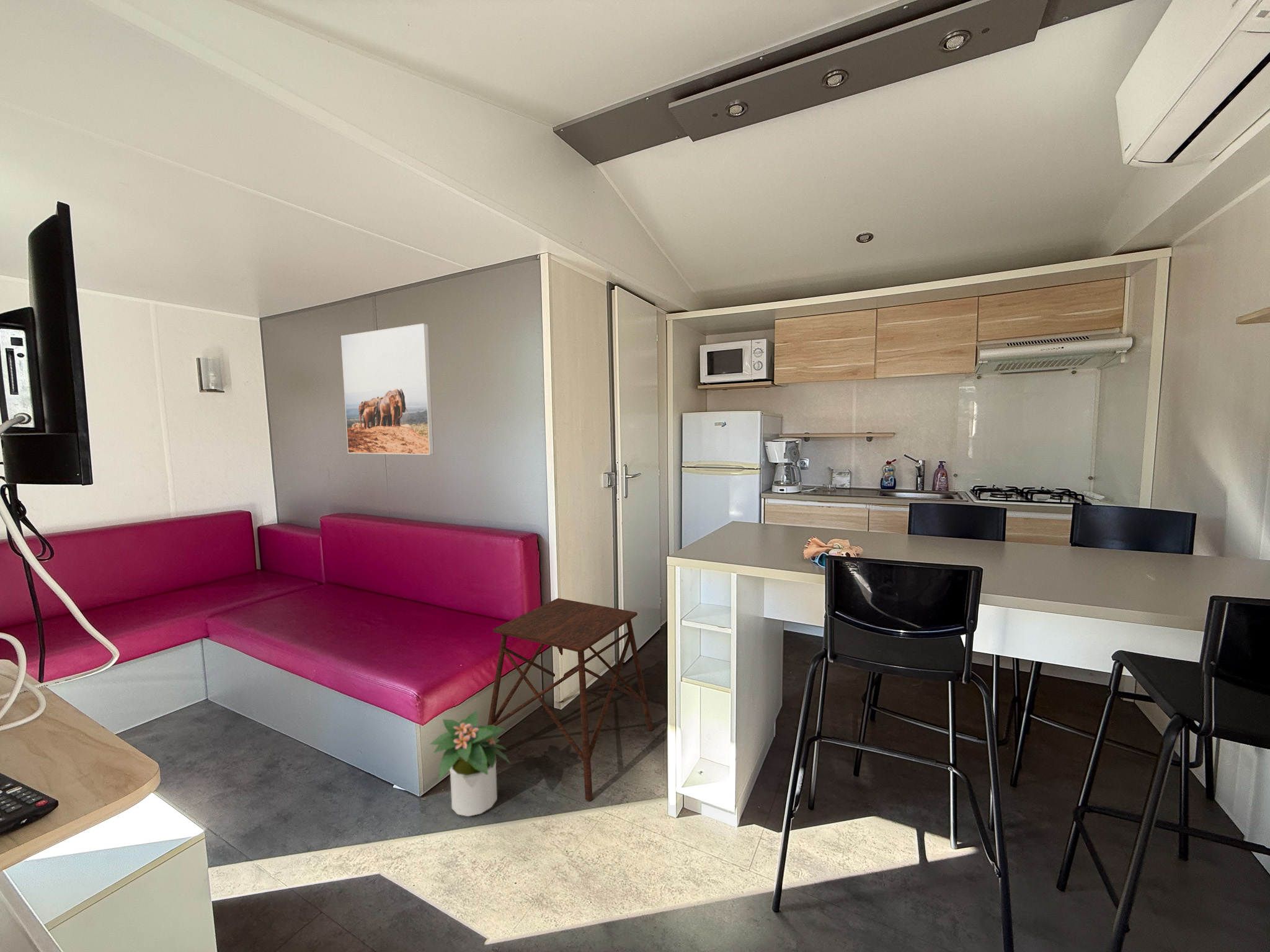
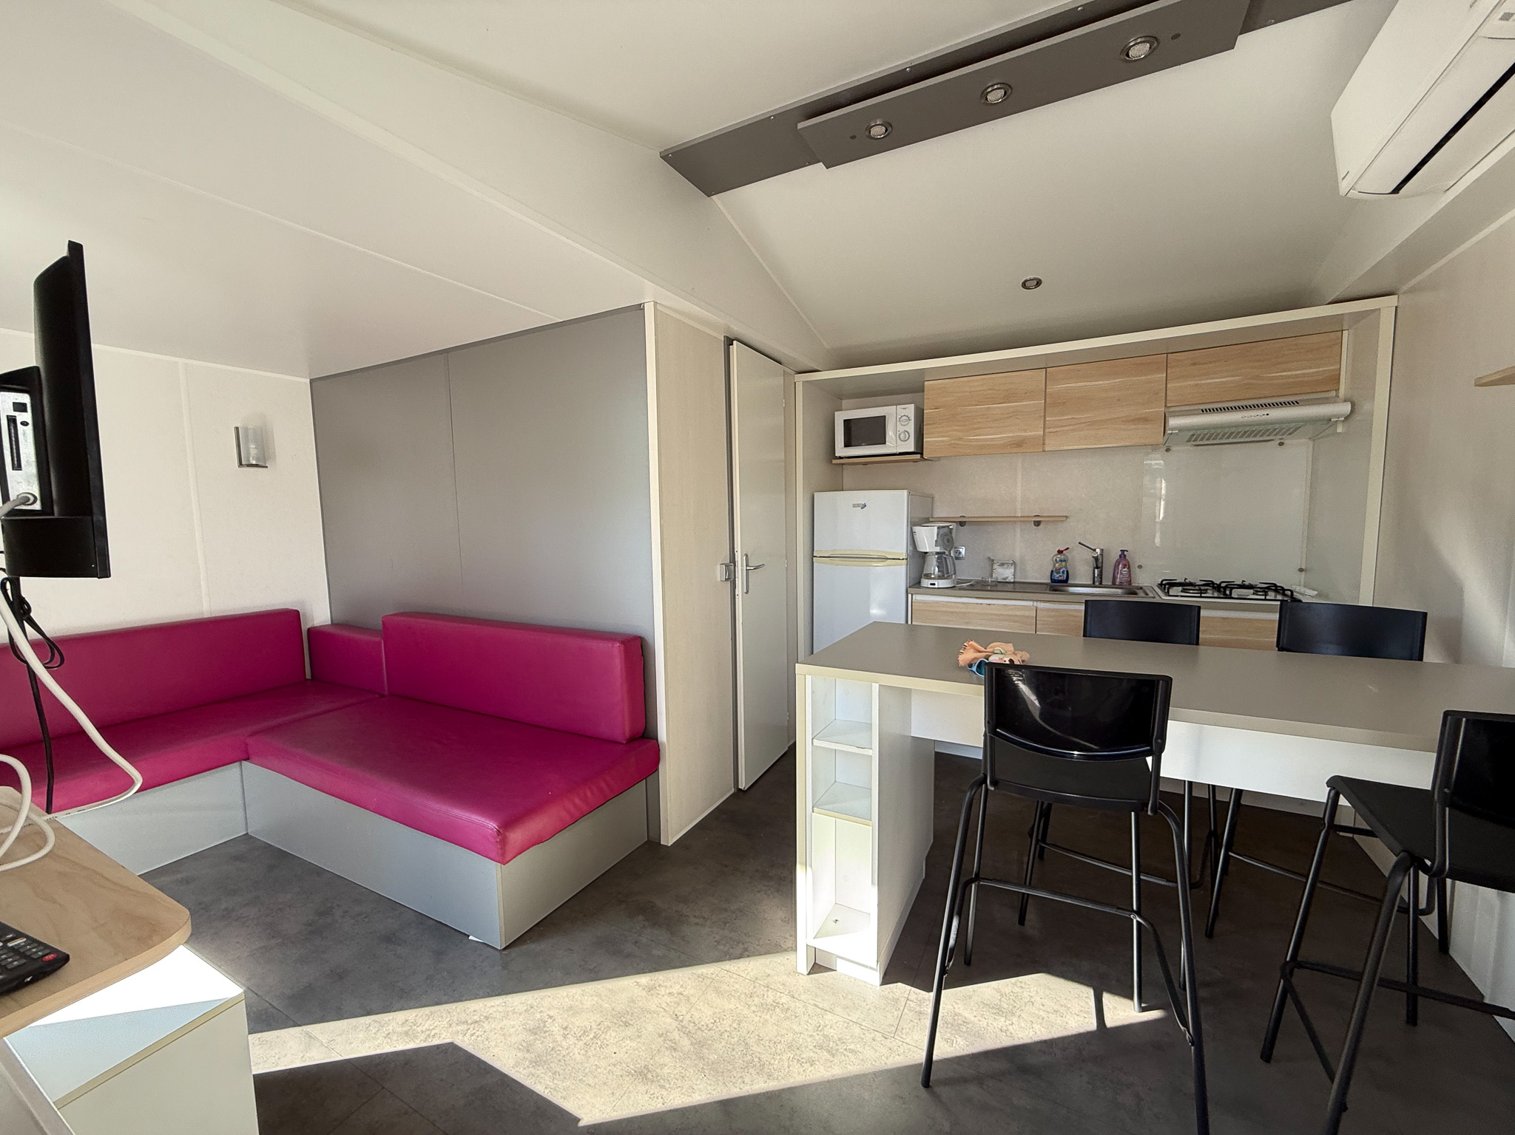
- side table (569, 677)
- potted plant (471, 764)
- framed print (385, 392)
